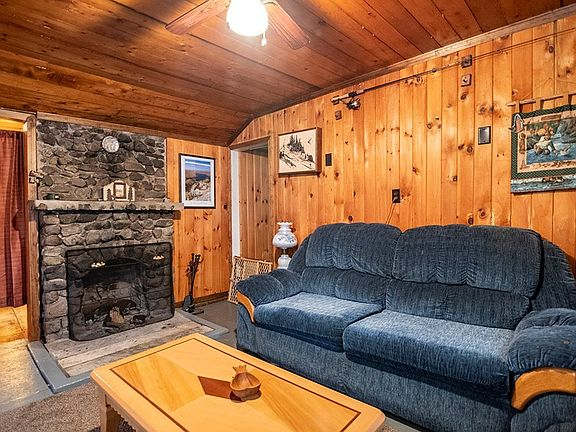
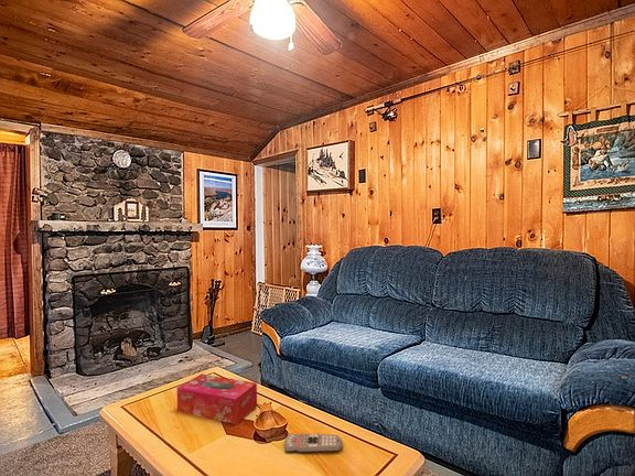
+ remote control (313, 443)
+ tissue box (217, 397)
